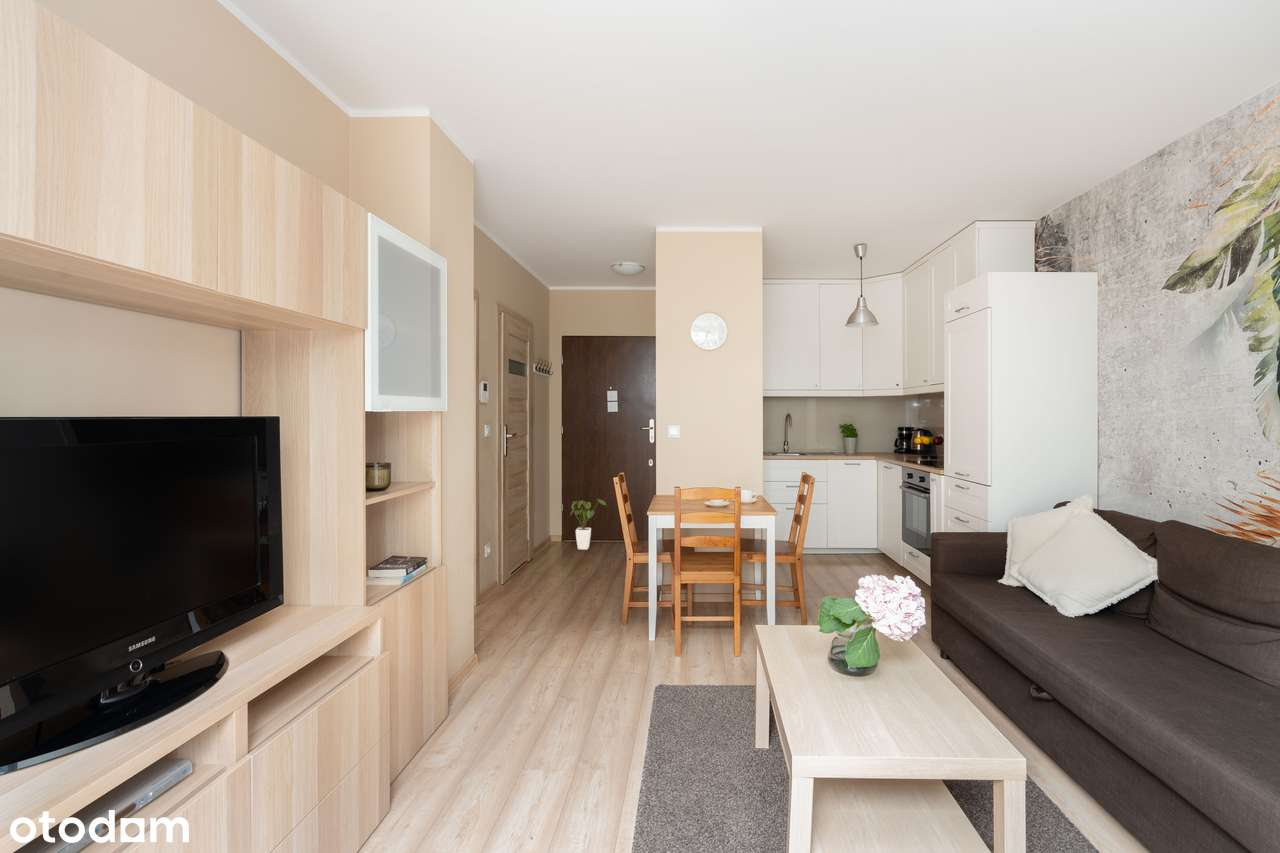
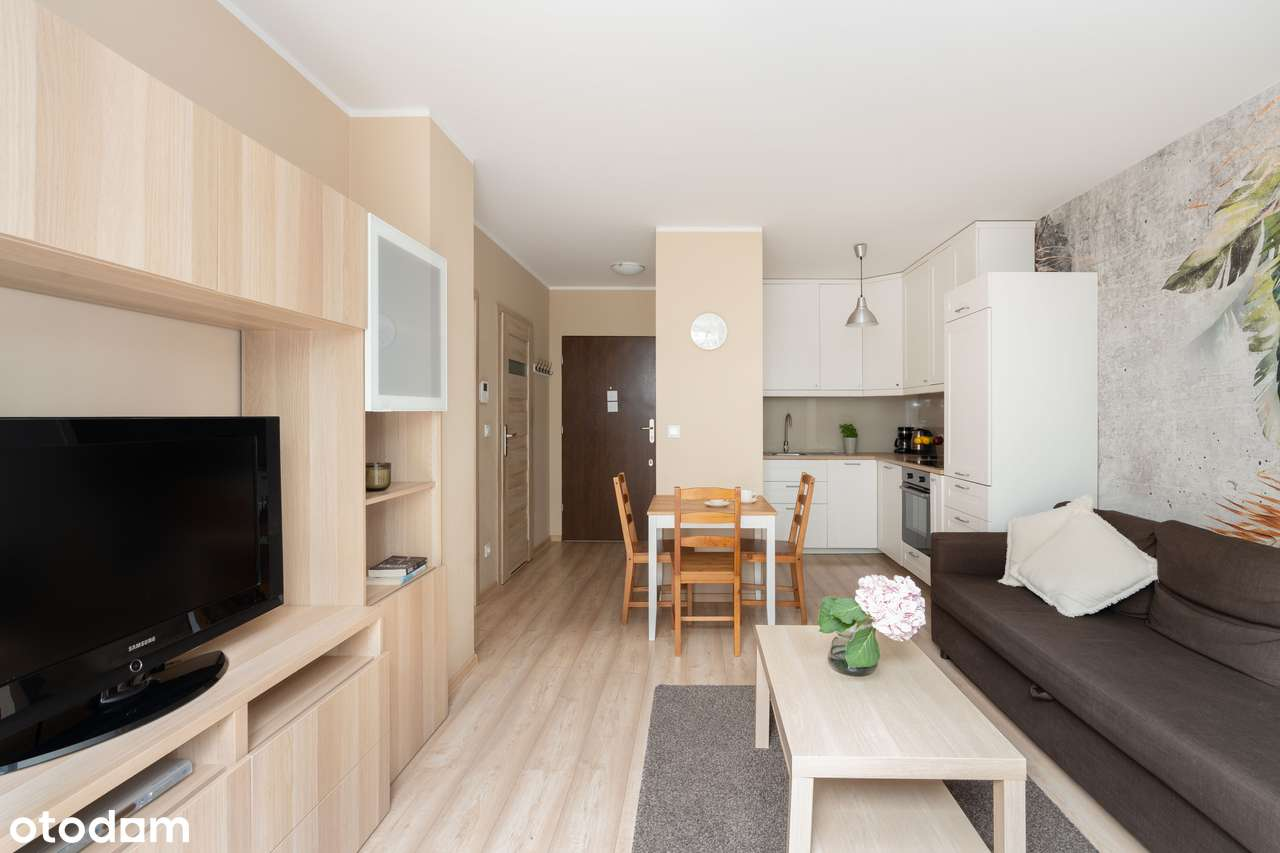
- house plant (586, 522)
